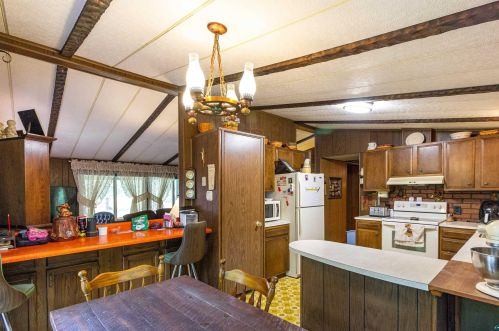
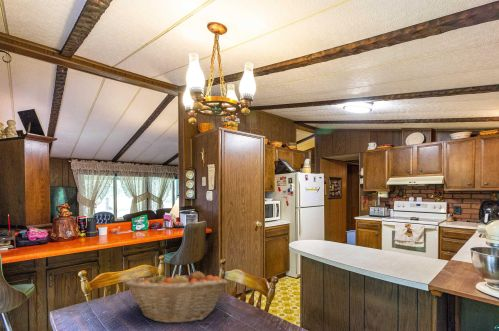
+ fruit basket (177, 289)
